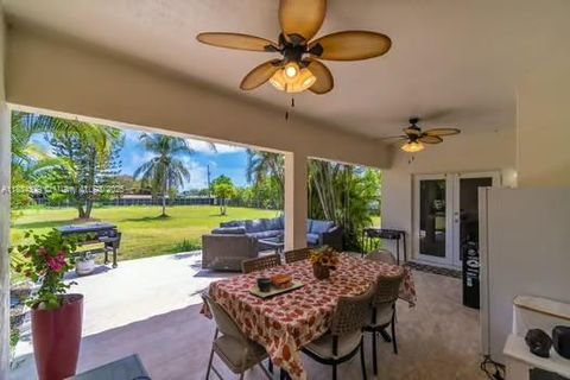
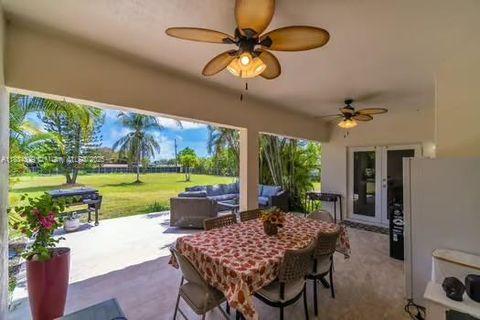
- food platter (278, 281)
